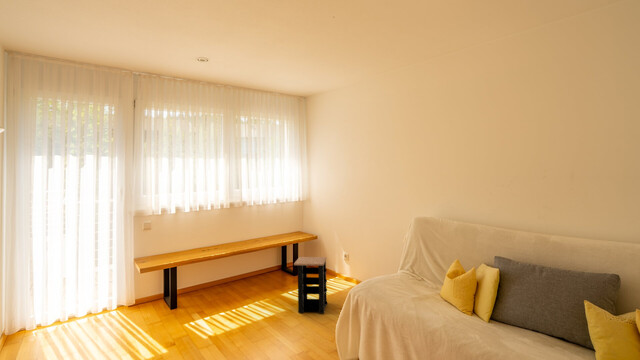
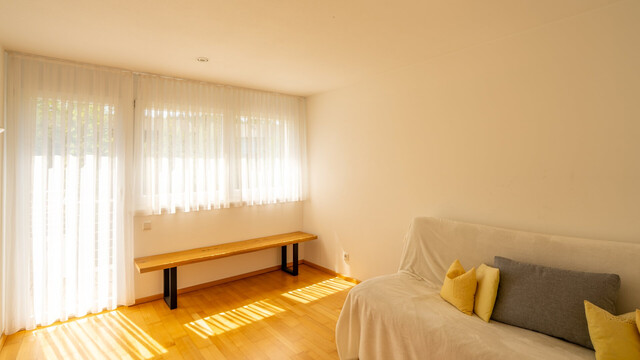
- side table (312, 283)
